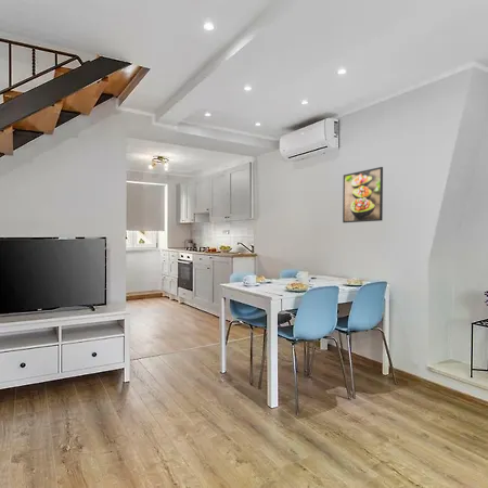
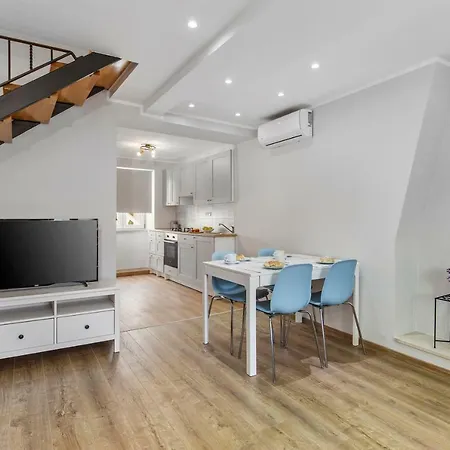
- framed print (361, 196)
